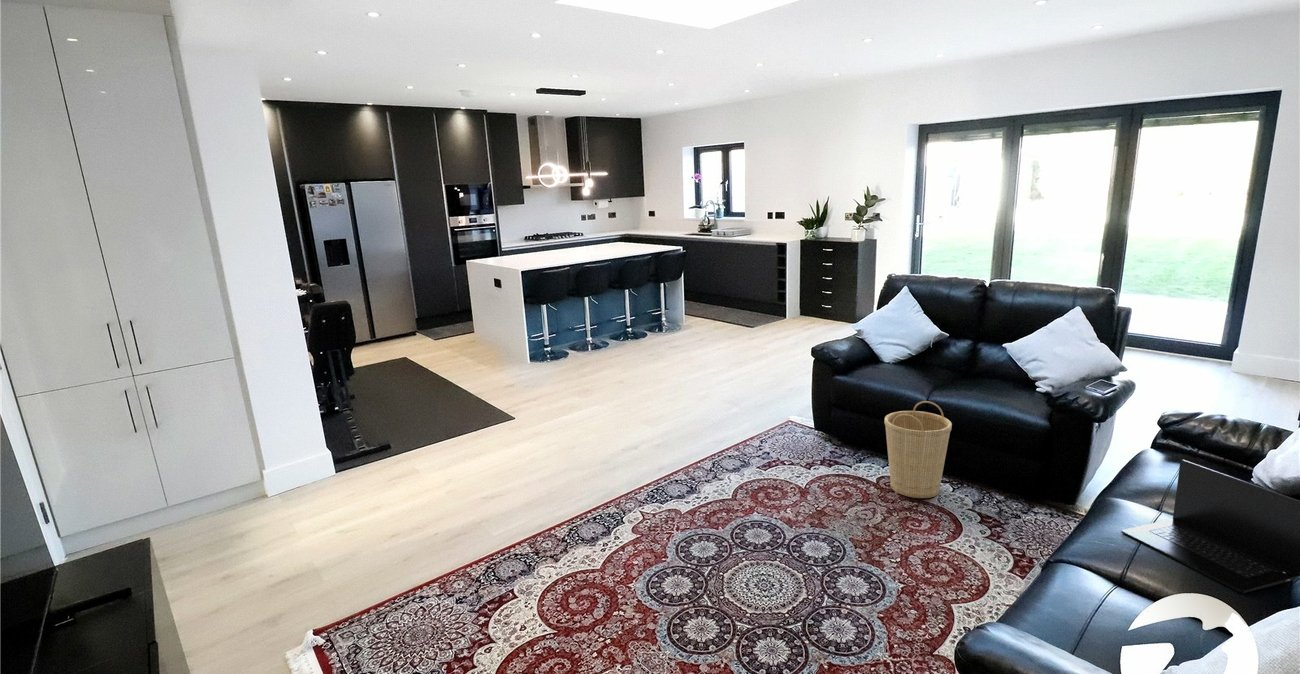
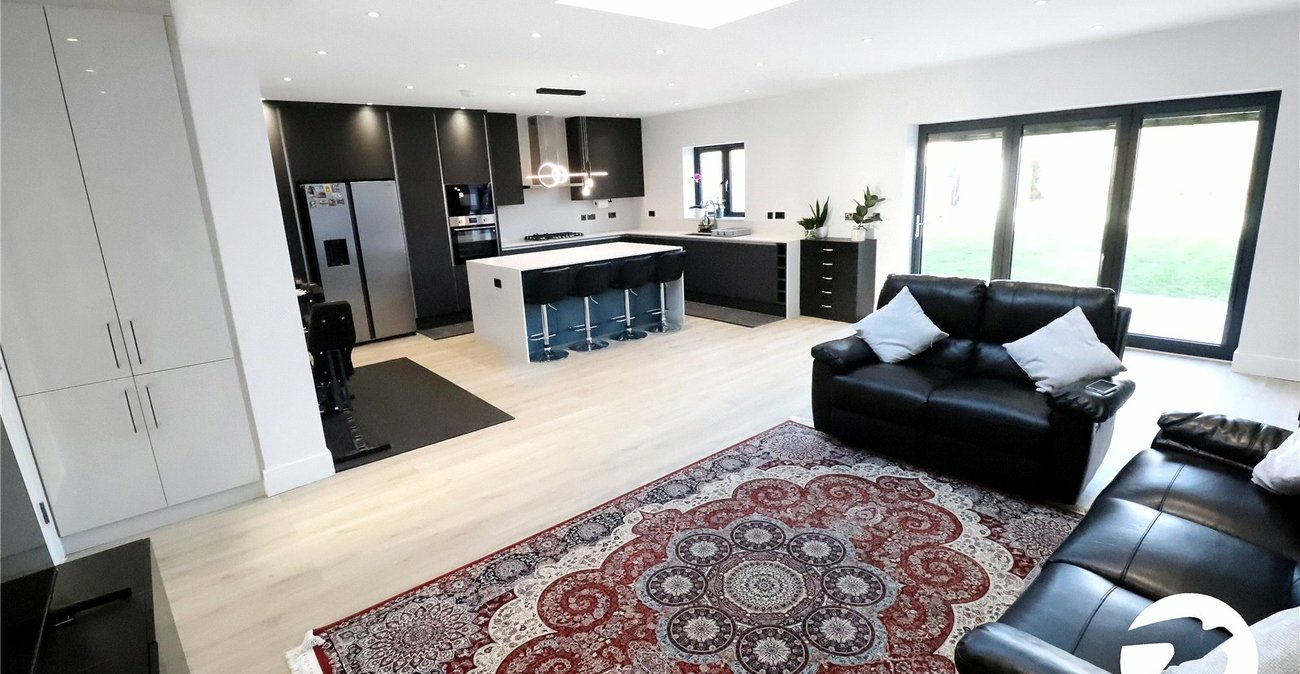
- basket (916, 448)
- laptop (1209, 520)
